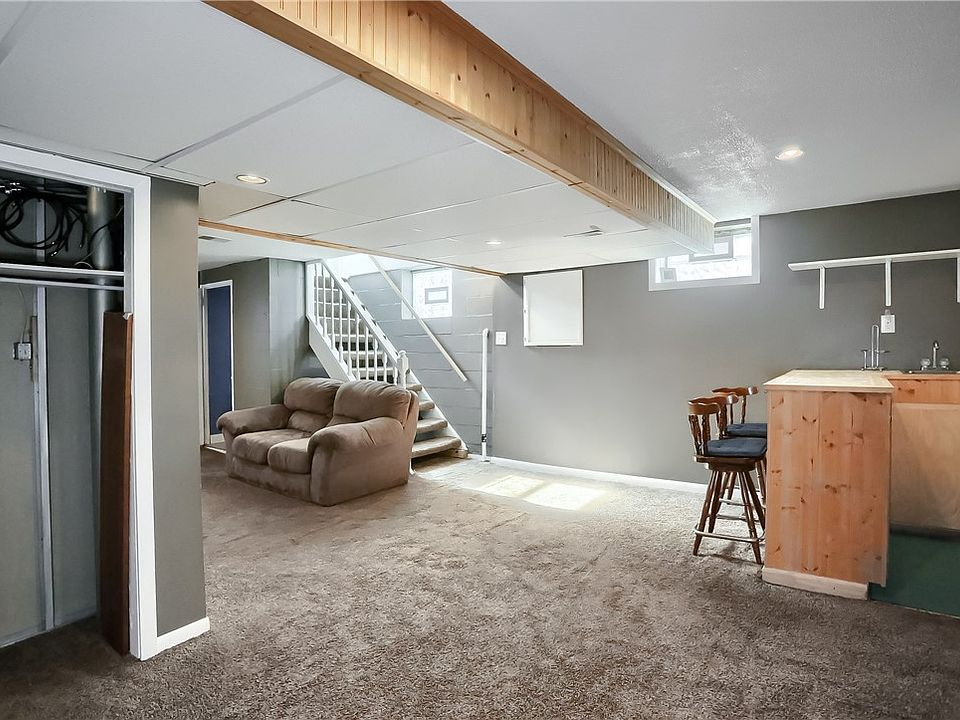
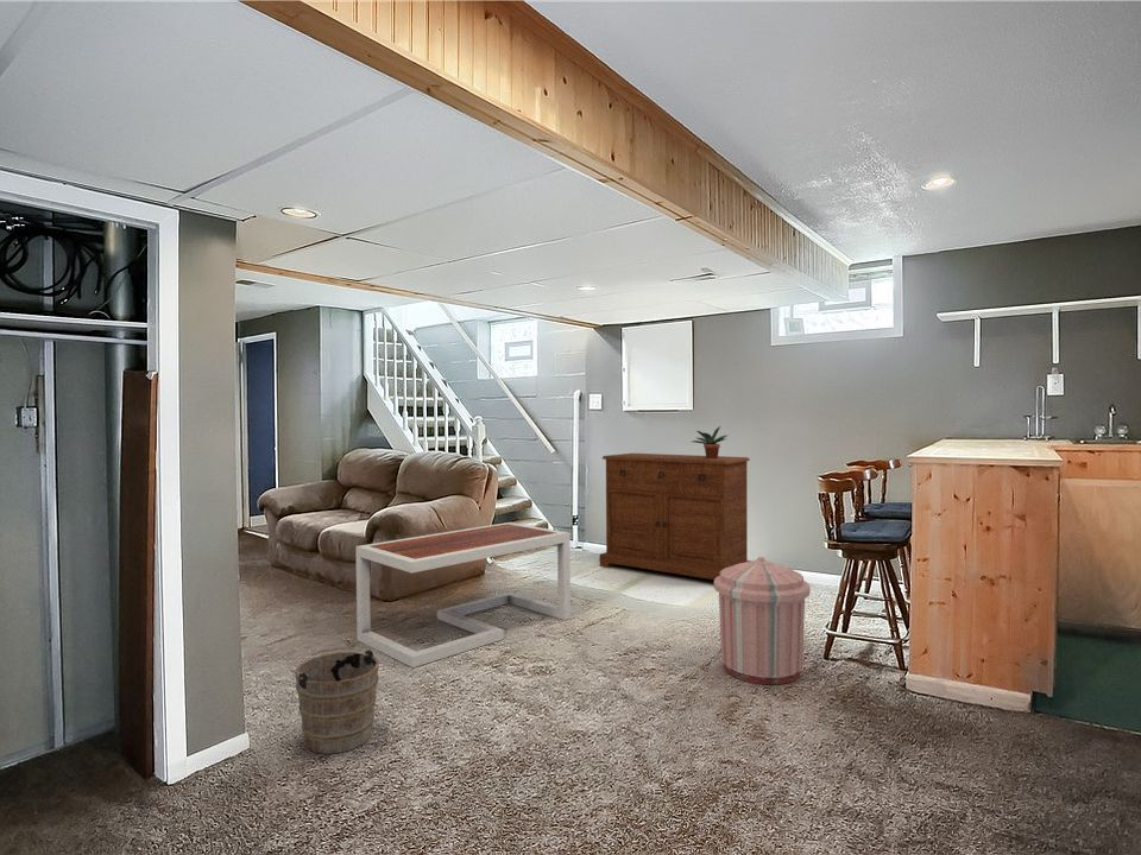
+ trash can (761, 613)
+ sideboard (674, 513)
+ bucket (335, 697)
+ coffee table (473, 601)
+ potted plant (711, 442)
